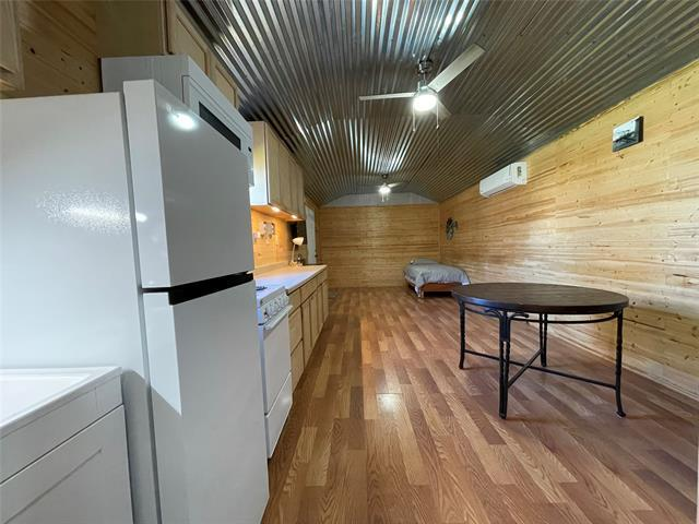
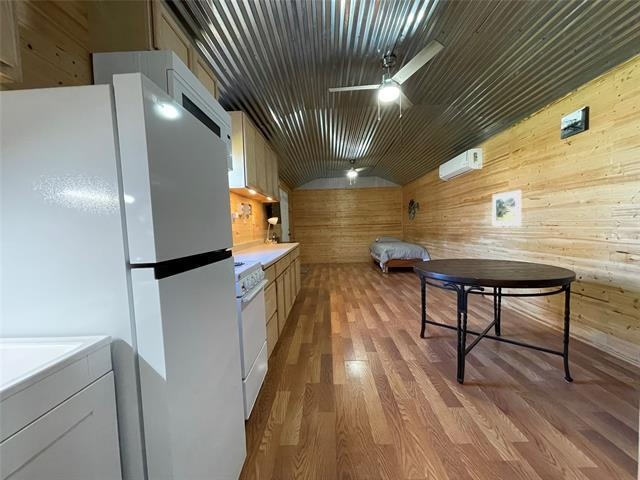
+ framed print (505, 209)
